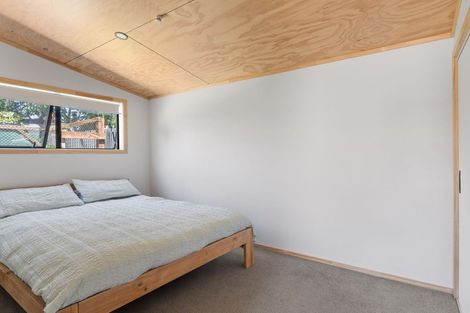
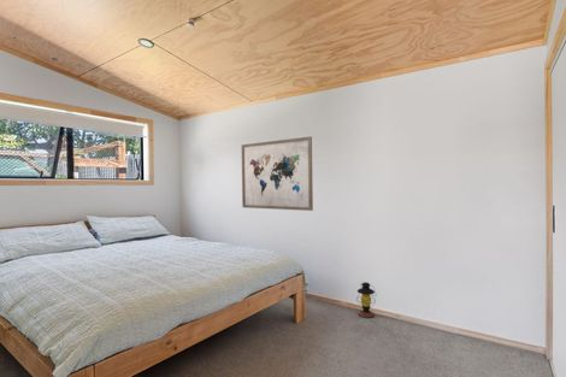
+ lantern (365, 298)
+ wall art (273, 175)
